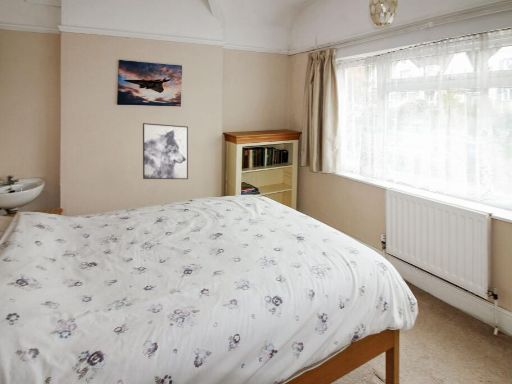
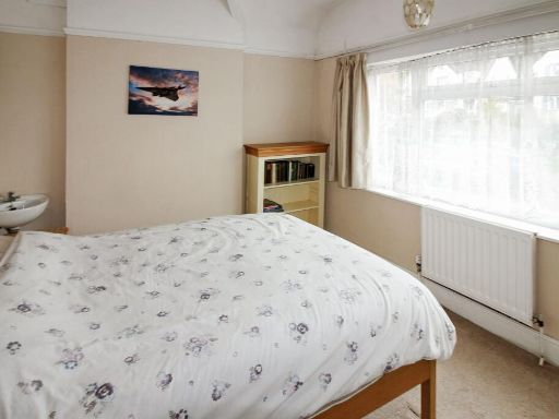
- wall art (166, 152)
